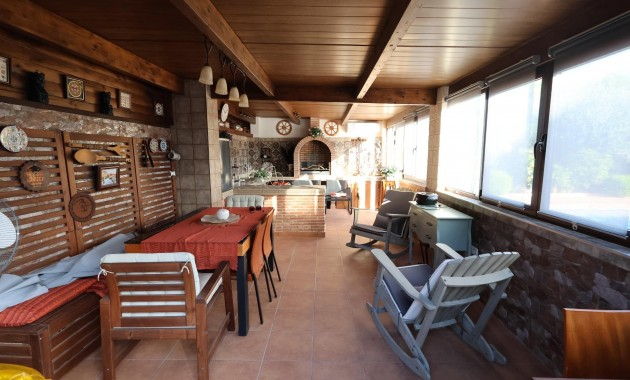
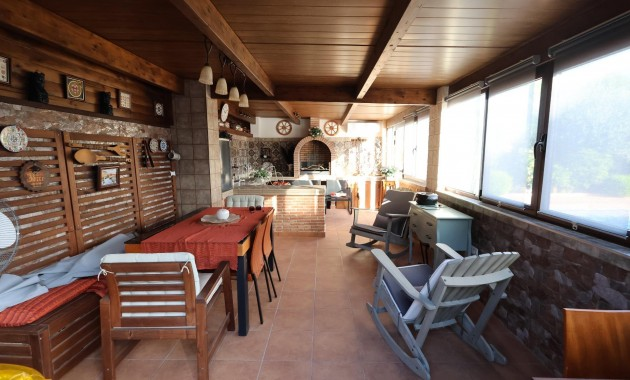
- decorative plate (82, 207)
